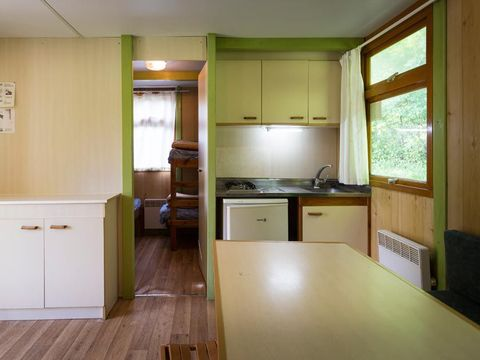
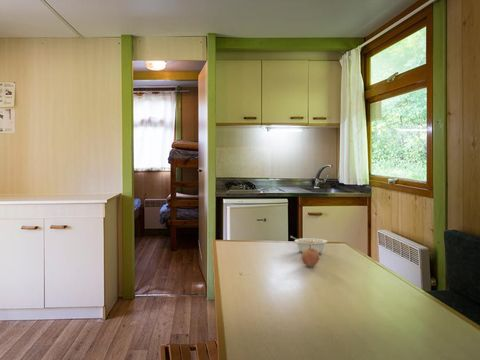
+ fruit (310, 255)
+ legume (309, 244)
